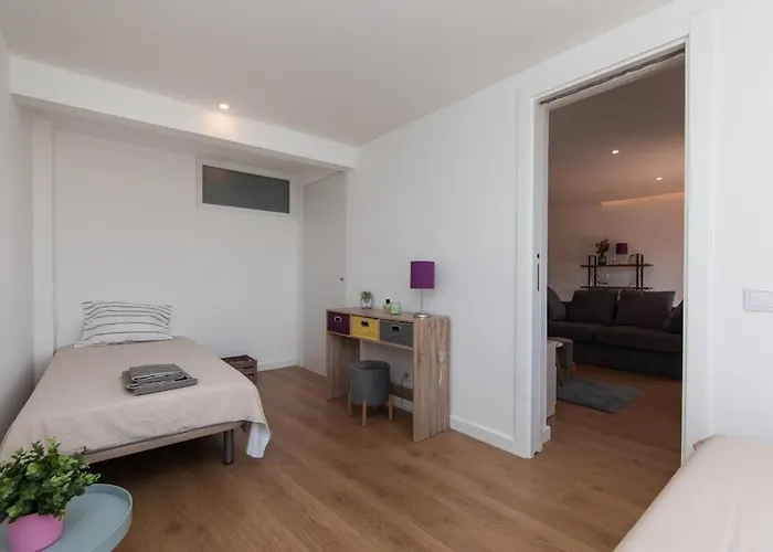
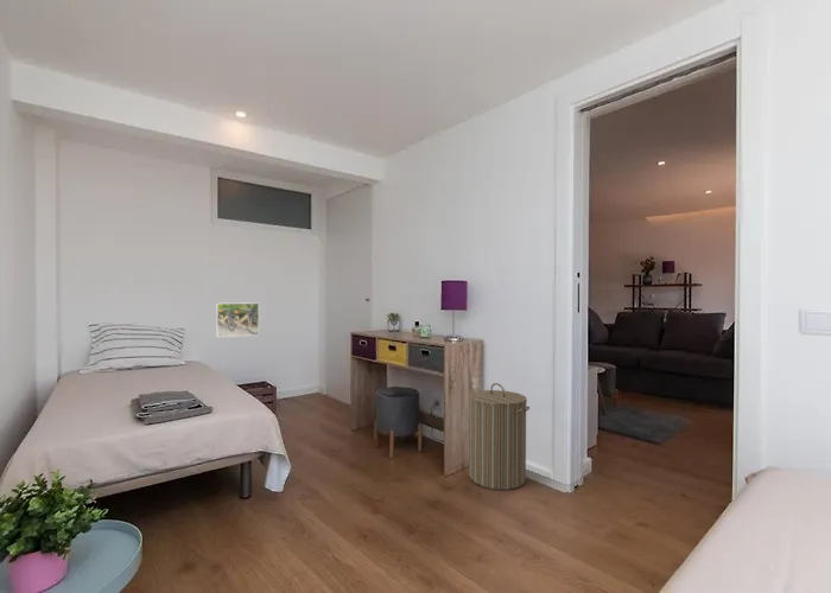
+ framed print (237, 319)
+ laundry hamper (497, 431)
